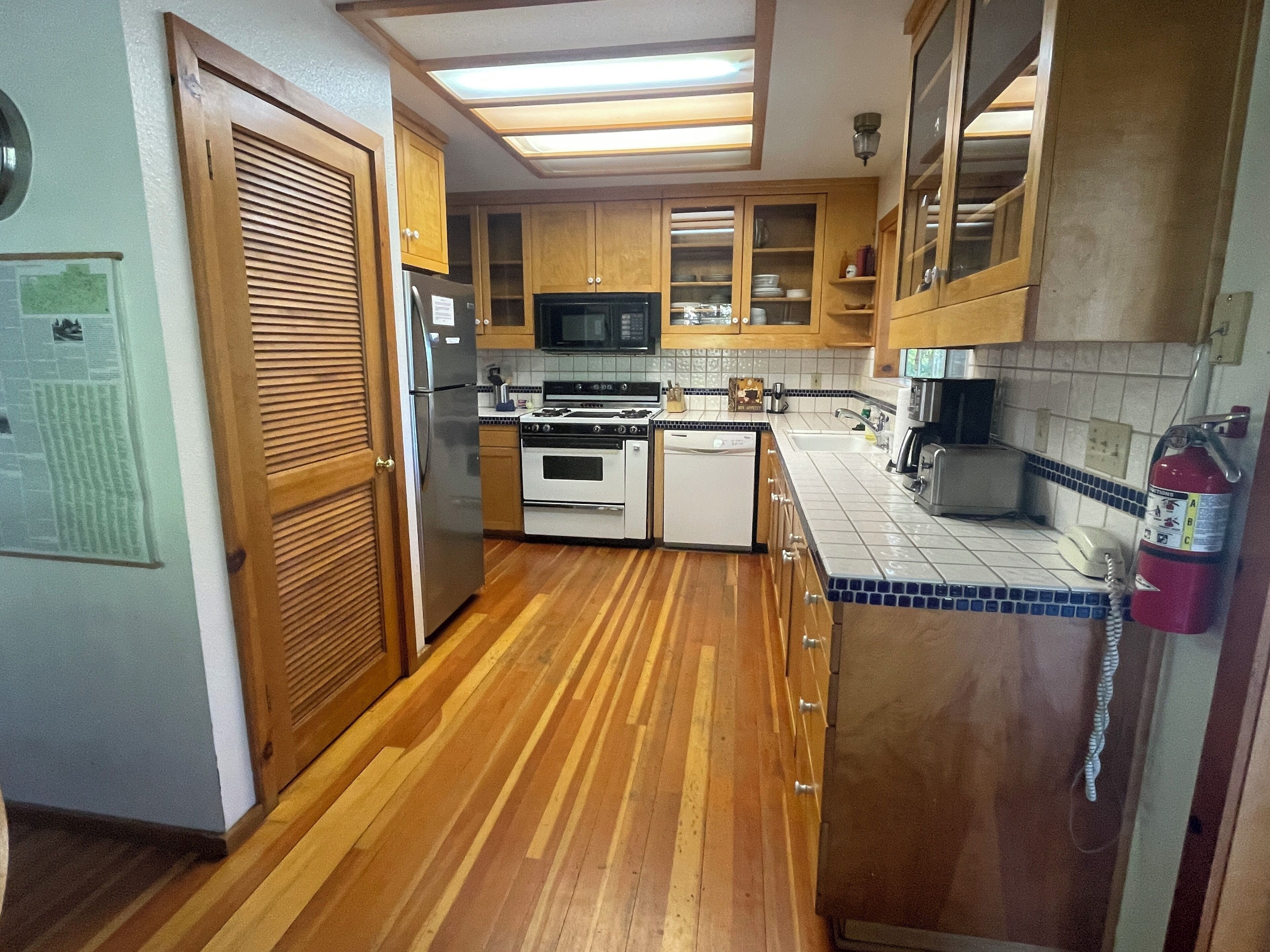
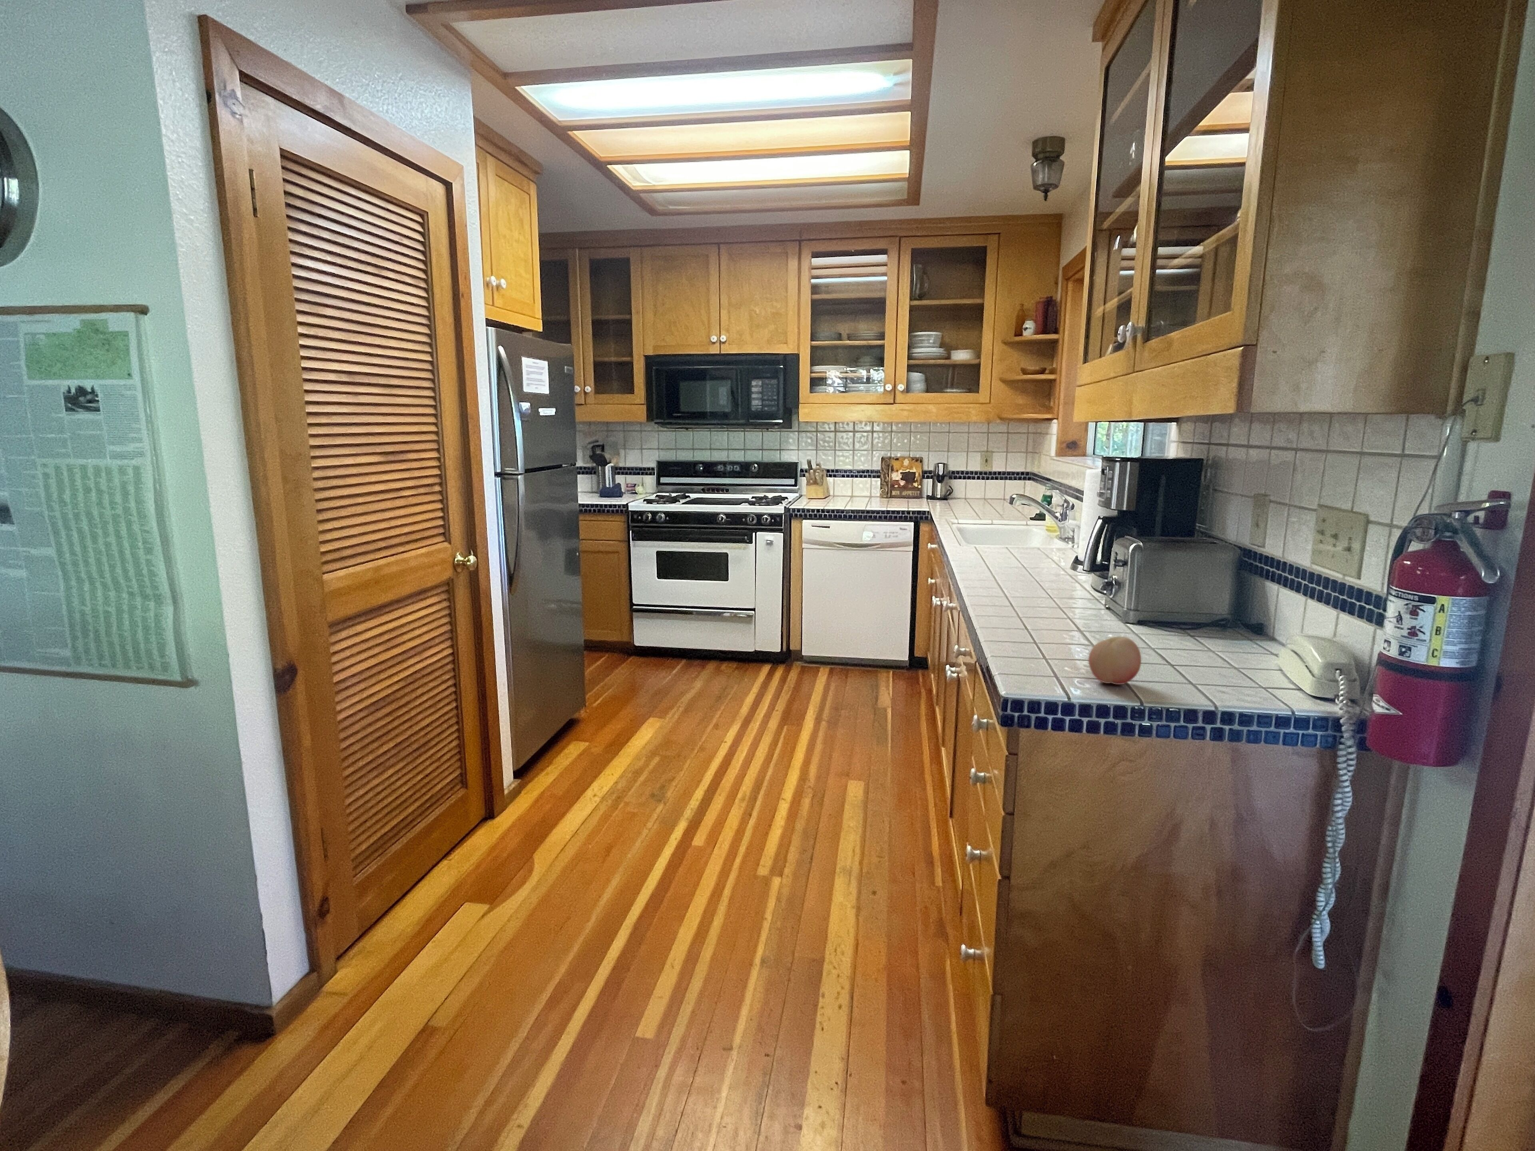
+ fruit (1114, 660)
